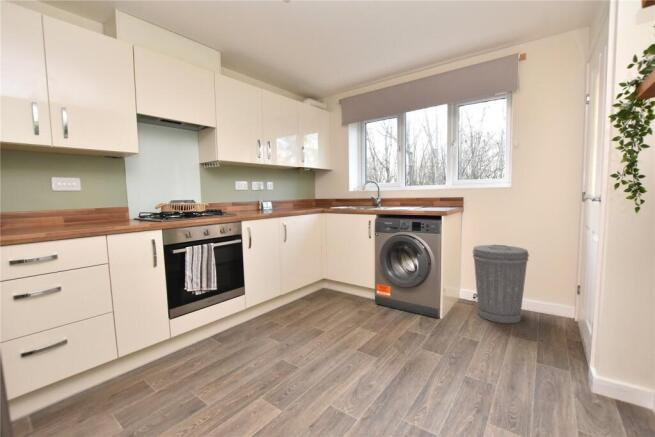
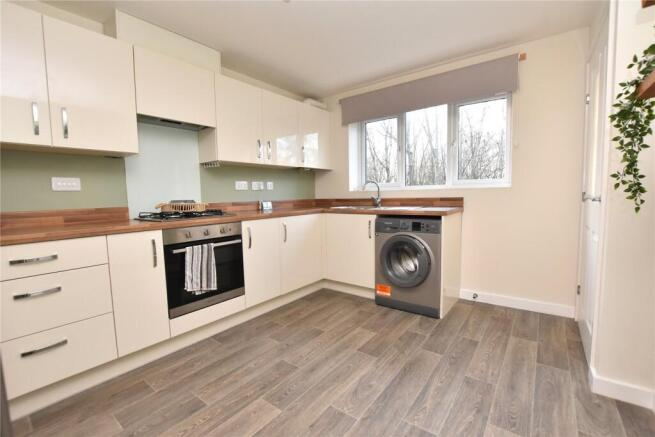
- trash can (499, 280)
